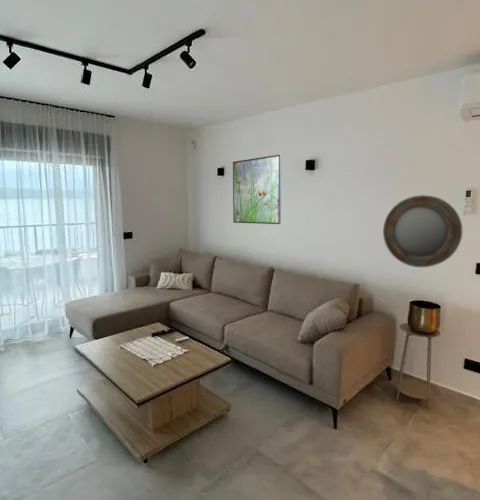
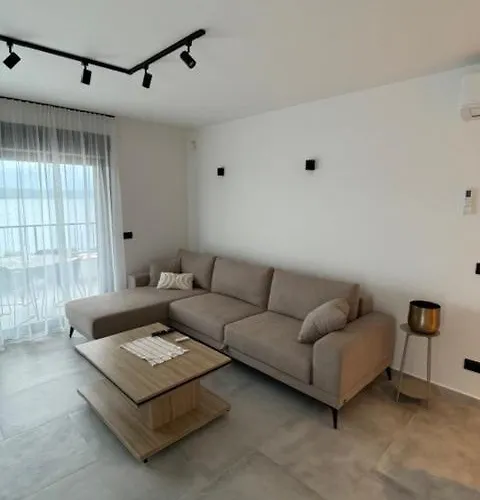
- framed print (255, 191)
- home mirror (419, 231)
